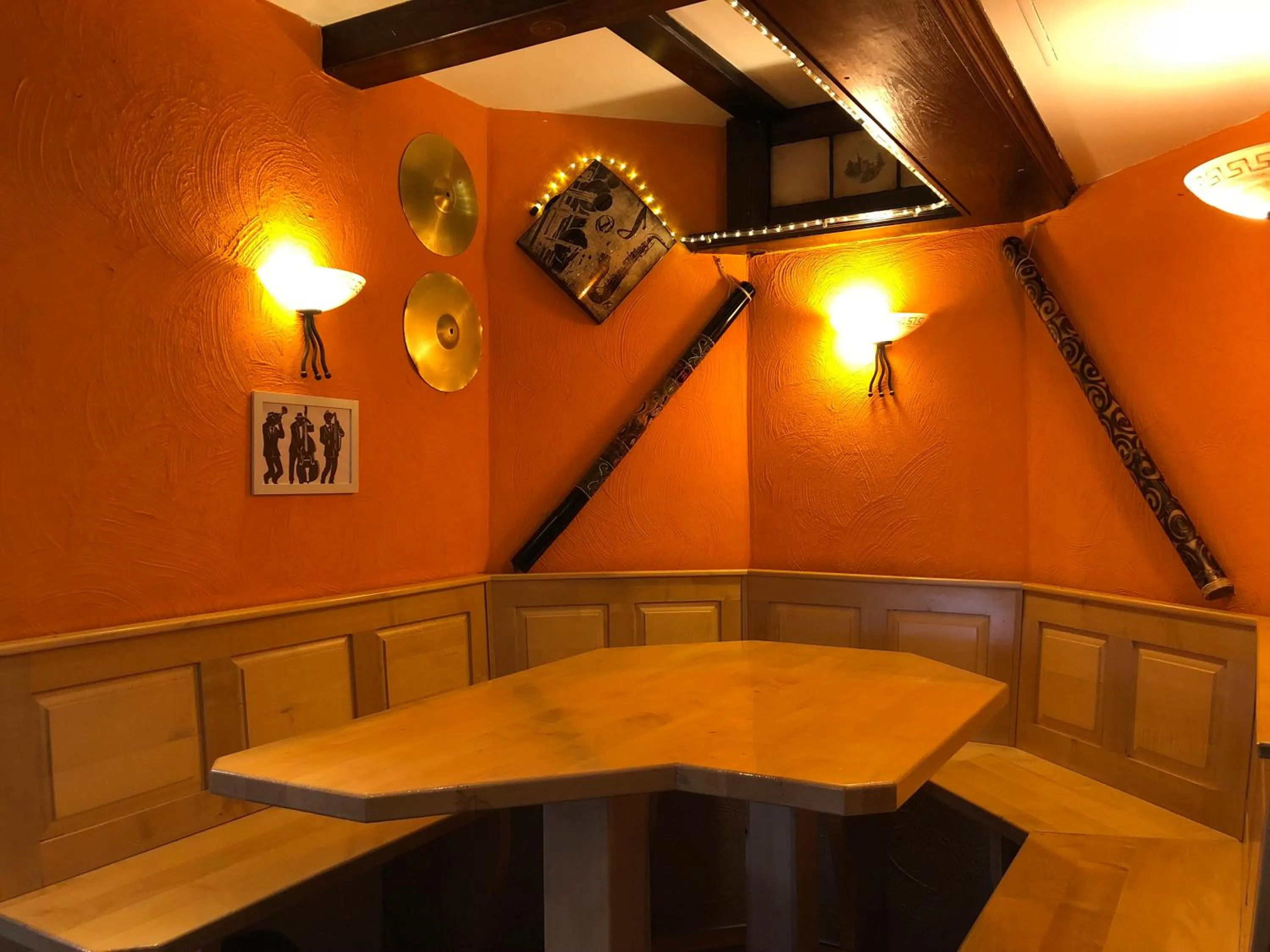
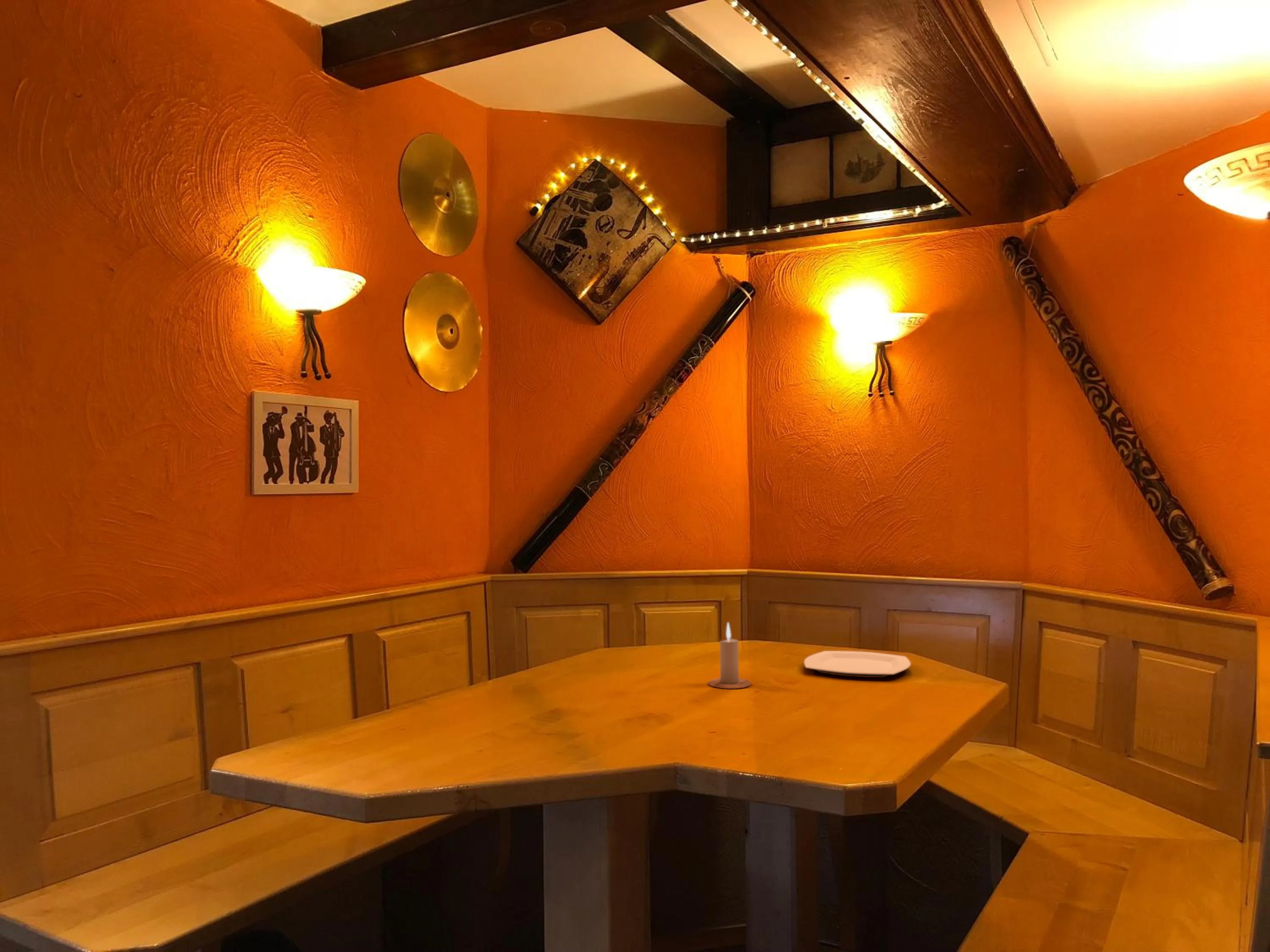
+ plate (857, 665)
+ candle (729, 652)
